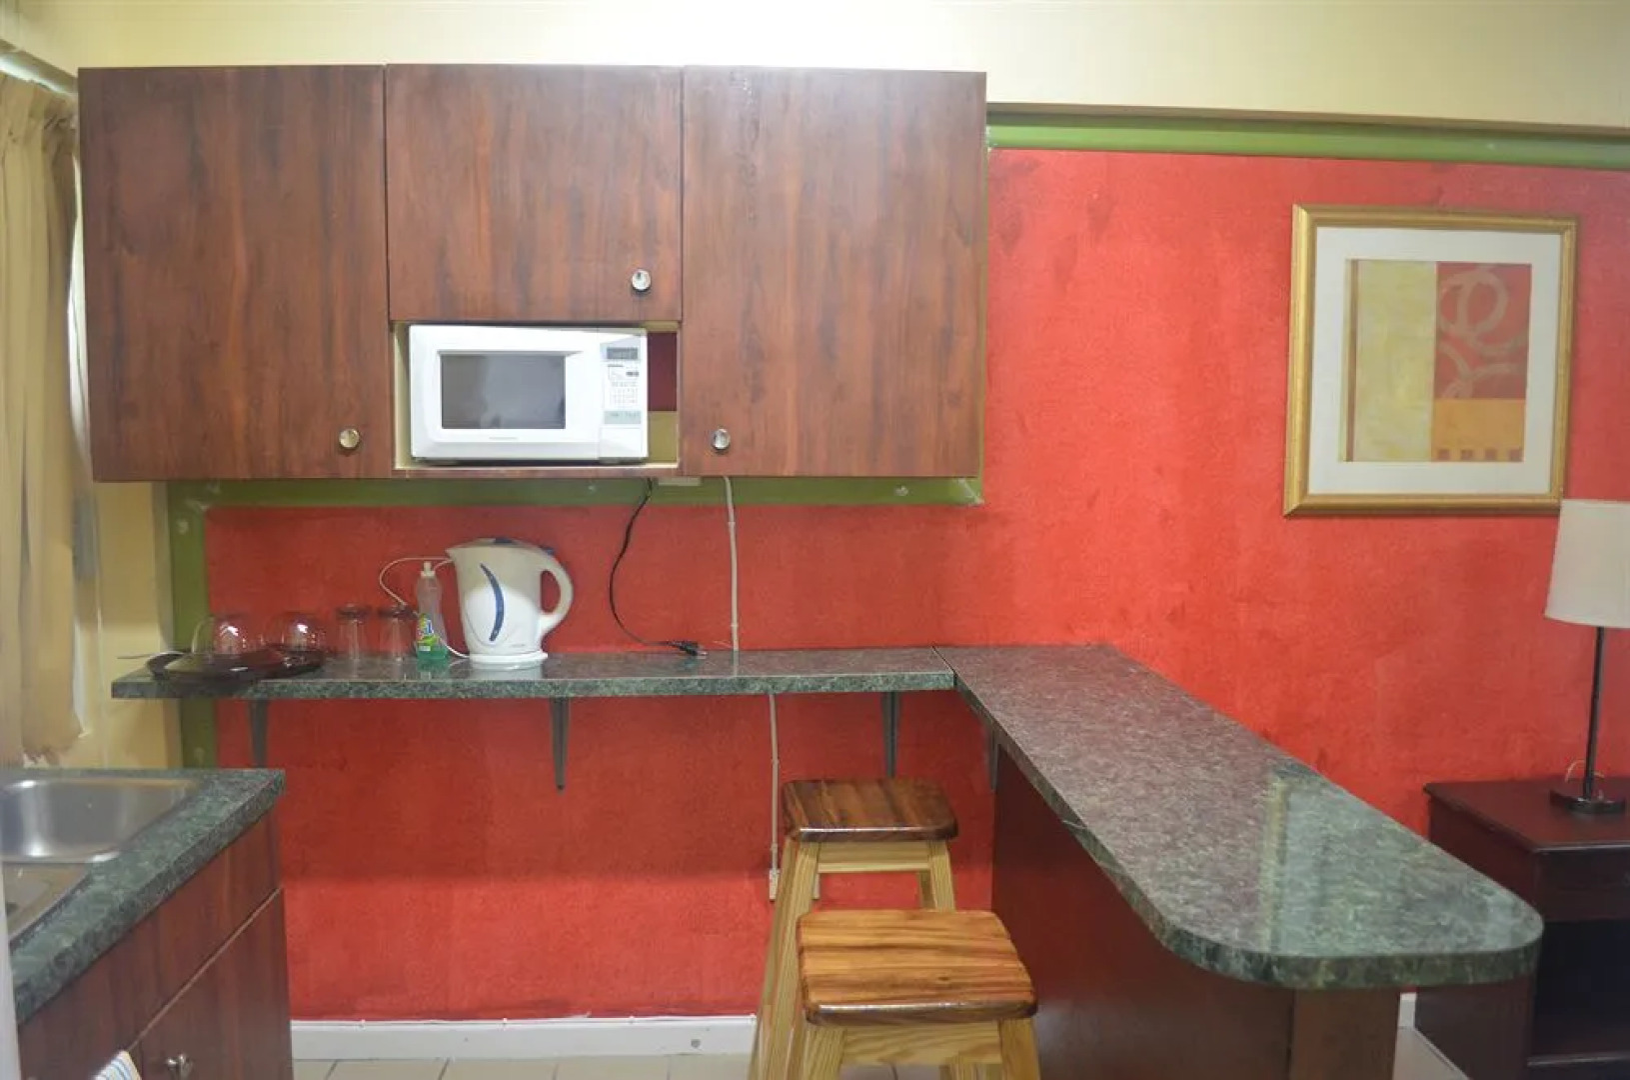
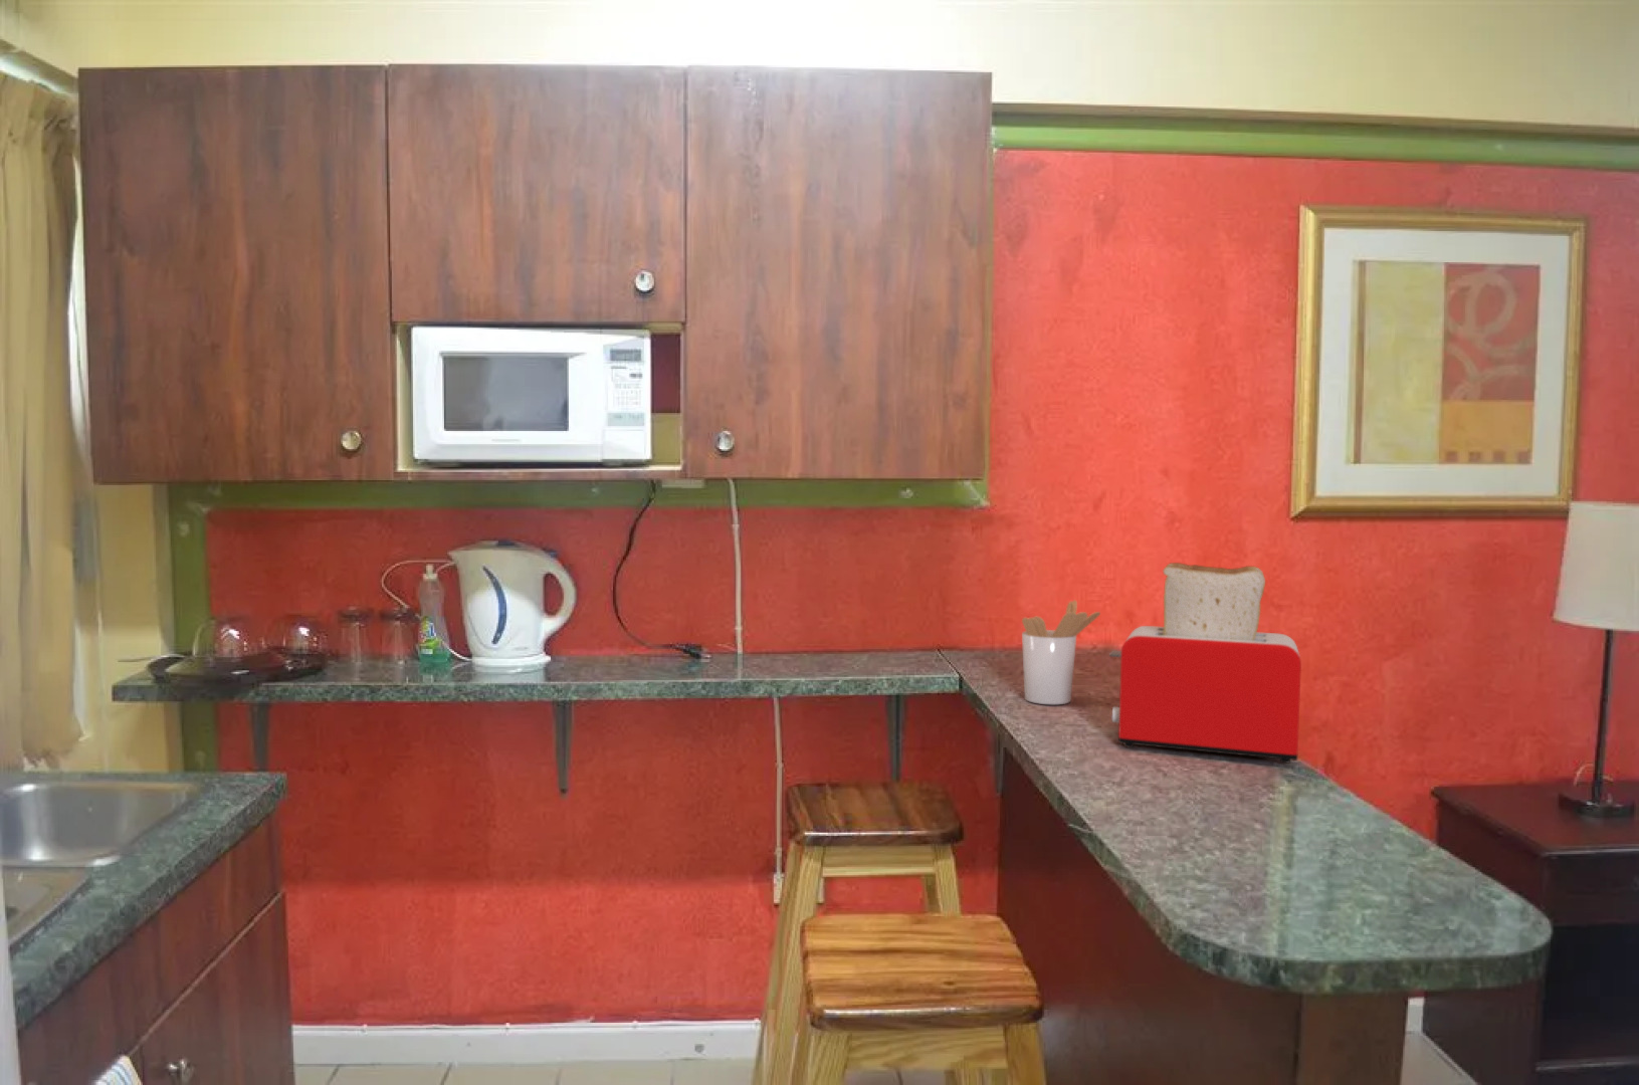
+ toaster (1202, 655)
+ utensil holder (1059, 651)
